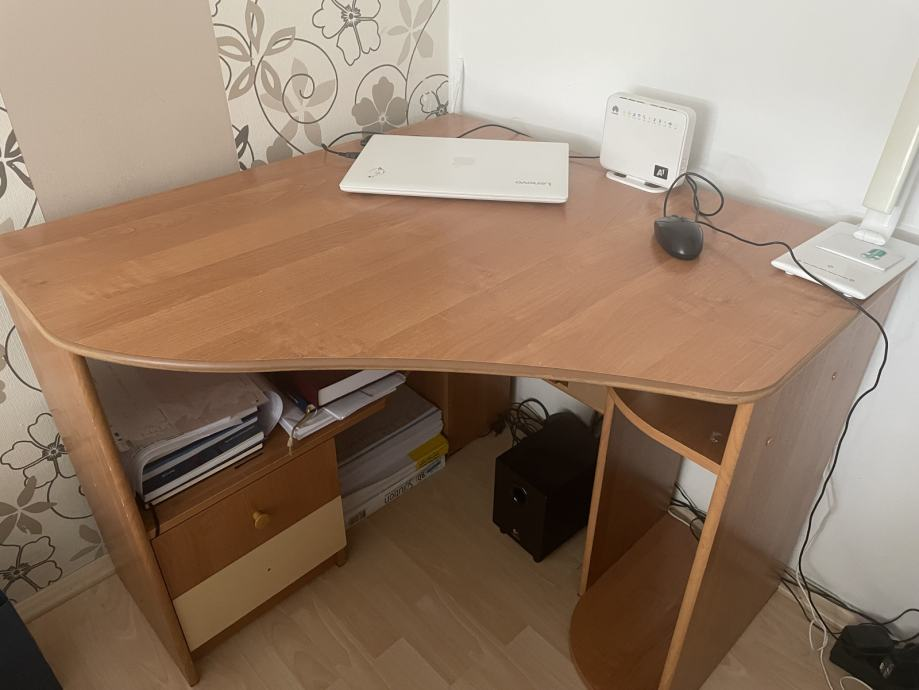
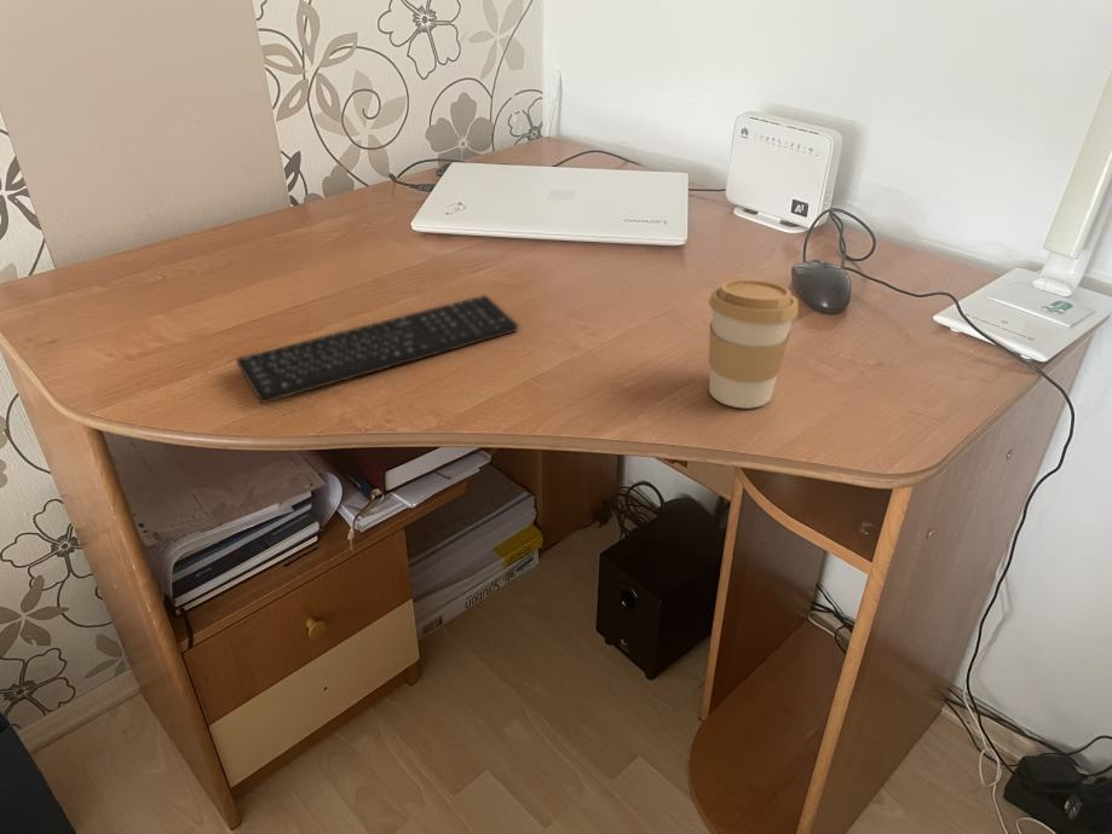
+ keyboard (384, 343)
+ coffee cup (748, 340)
